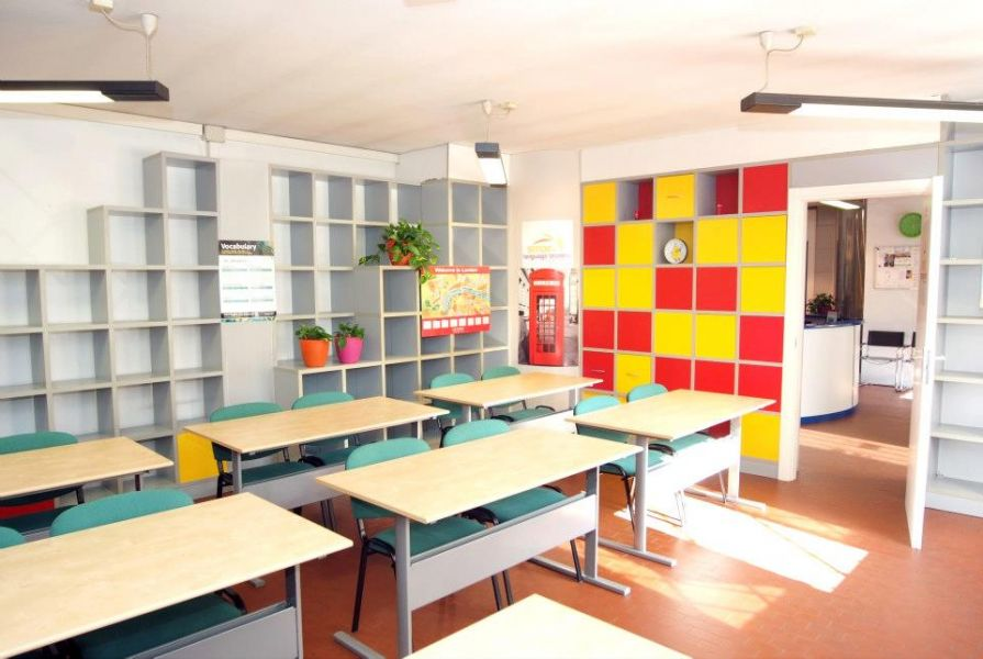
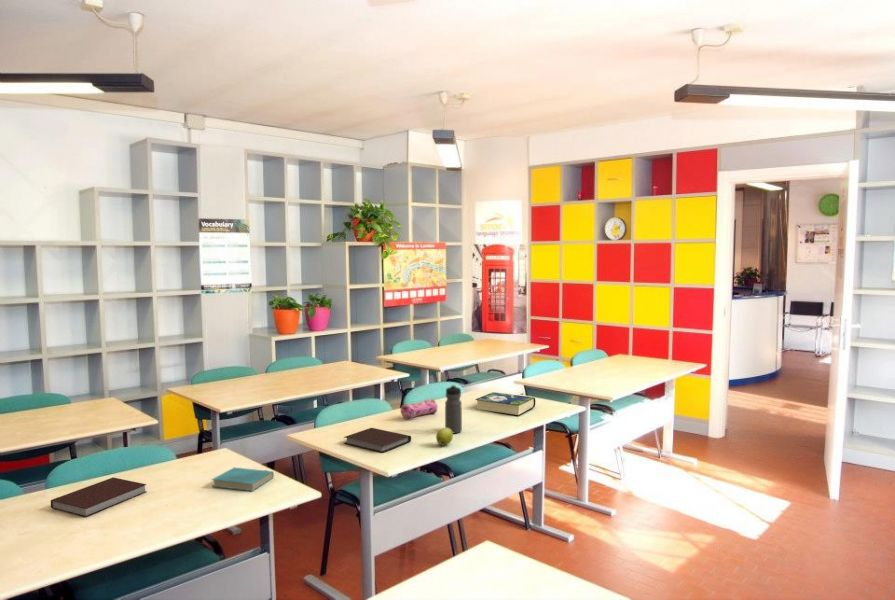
+ book (505, 403)
+ water bottle (453, 408)
+ notebook (377, 439)
+ pencil case (419, 408)
+ notebook (100, 495)
+ apple (444, 436)
+ book (243, 478)
